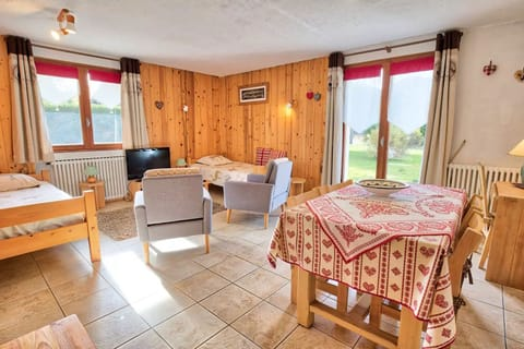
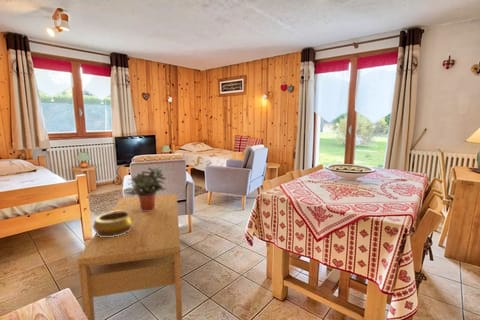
+ coffee table (144, 245)
+ decorative bowl (114, 223)
+ potted plant (146, 189)
